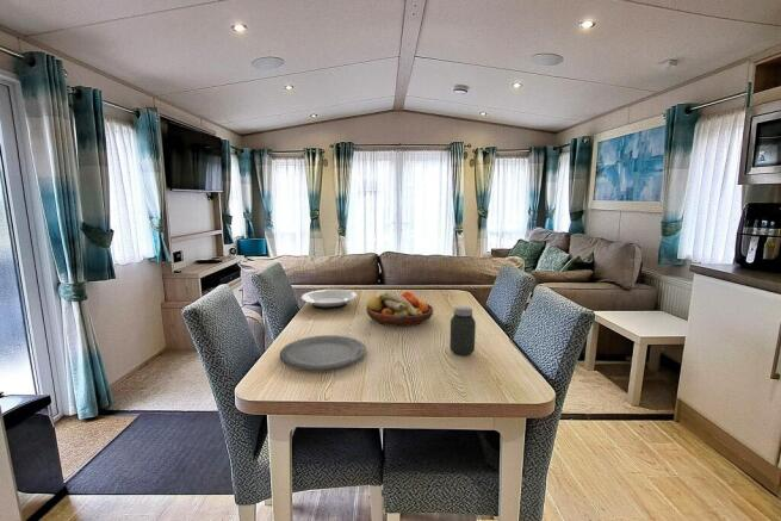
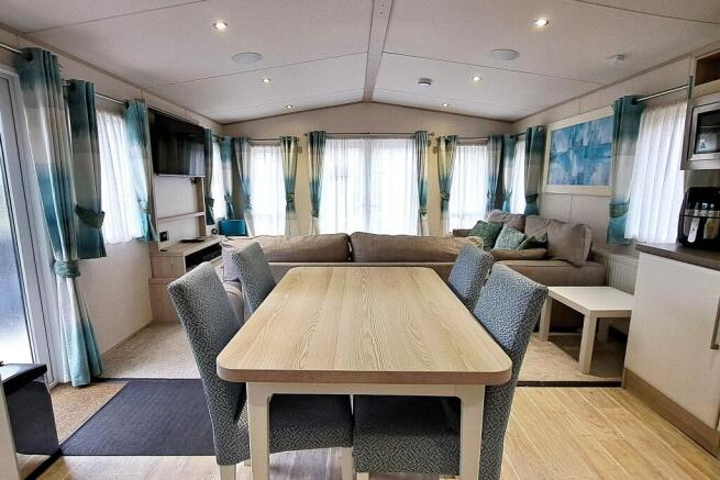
- plate (329, 299)
- plate (323, 352)
- fruit bowl (399, 304)
- jar (463, 330)
